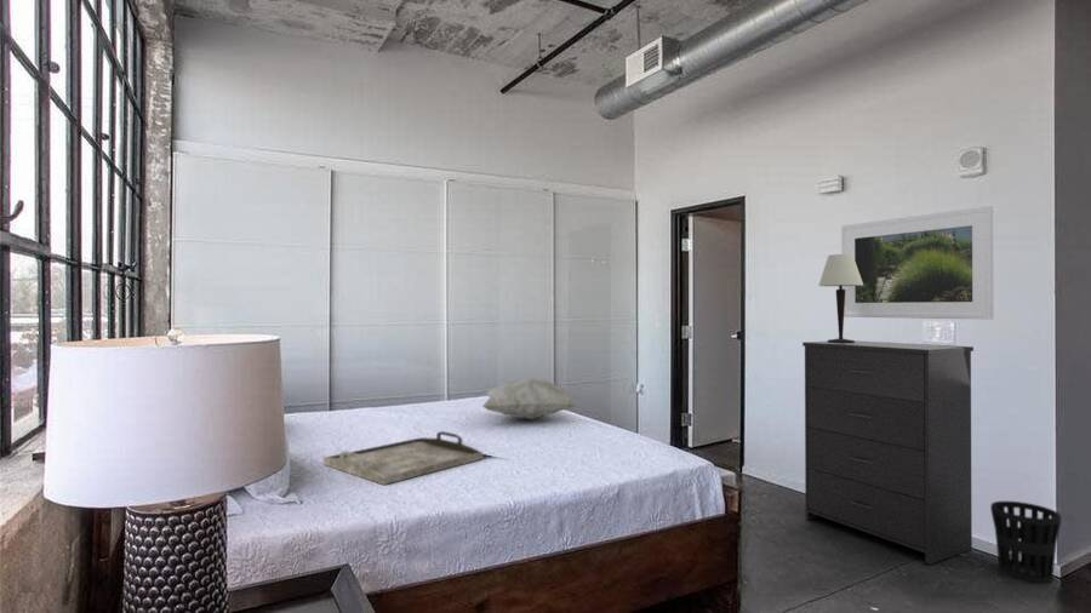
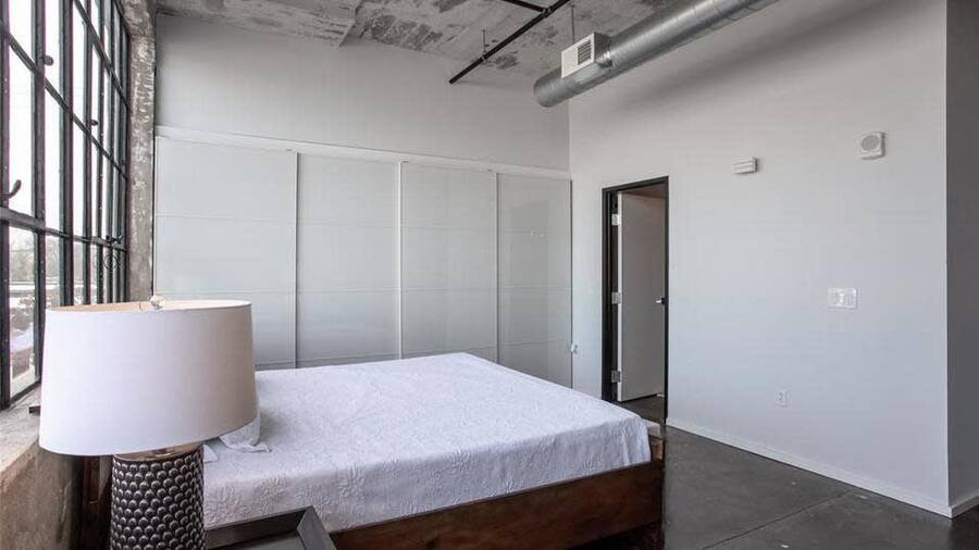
- dresser (881, 439)
- wastebasket (1024, 542)
- table lamp (840, 298)
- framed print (909, 267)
- serving tray (404, 452)
- decorative pillow (527, 397)
